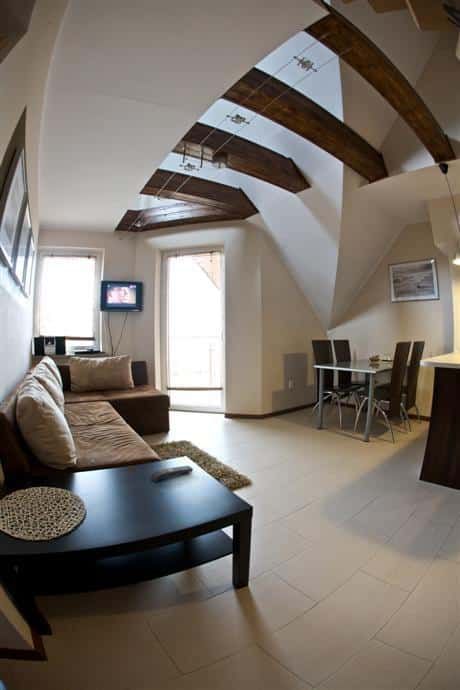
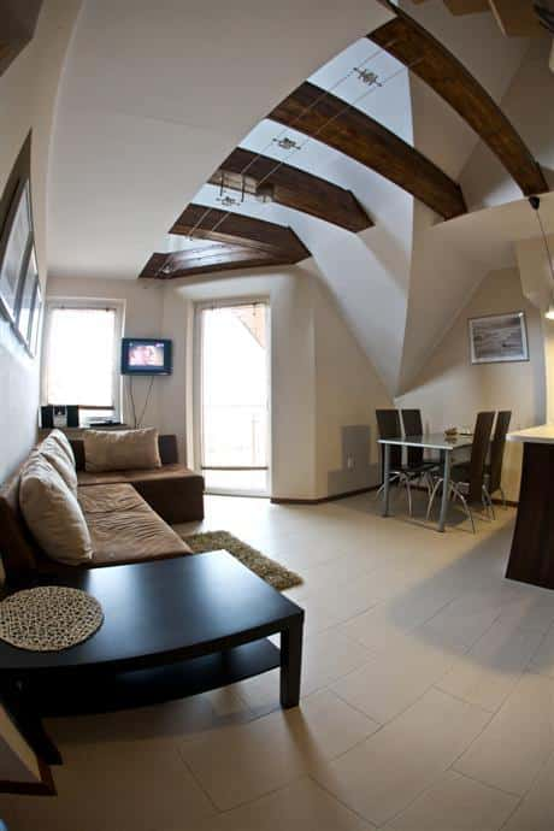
- remote control (172, 472)
